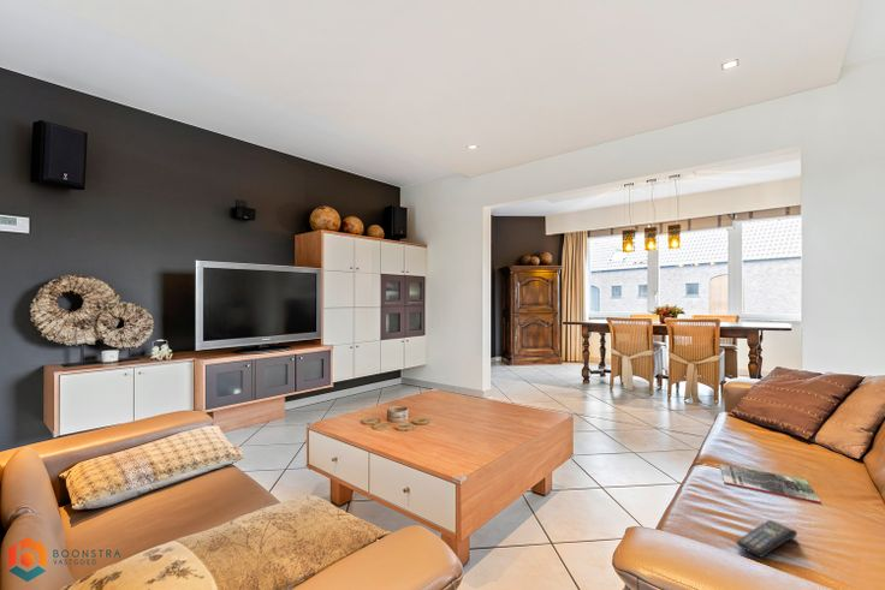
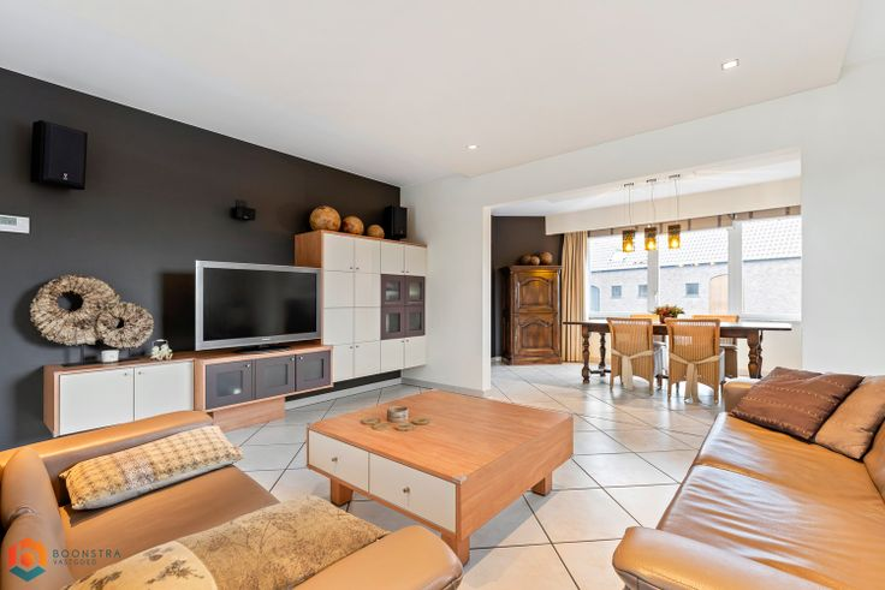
- magazine (765, 481)
- remote control (767, 537)
